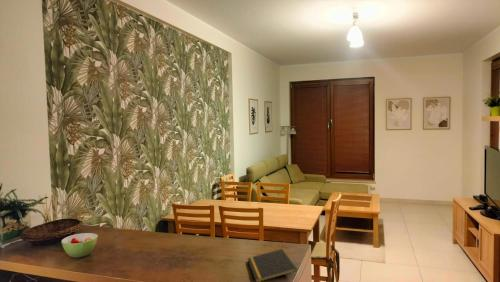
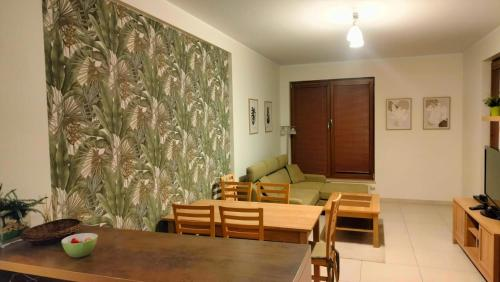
- notepad (270, 264)
